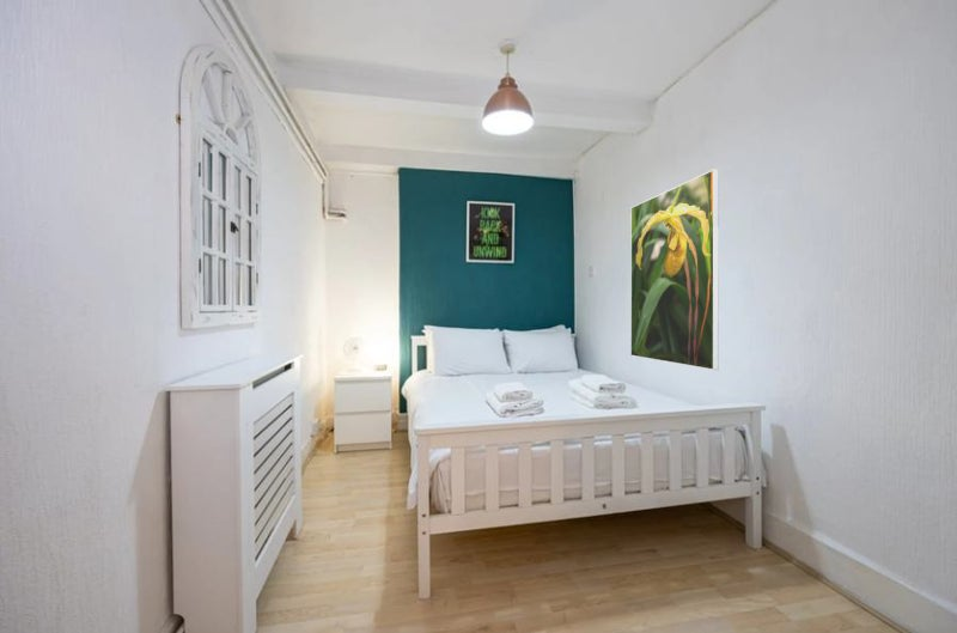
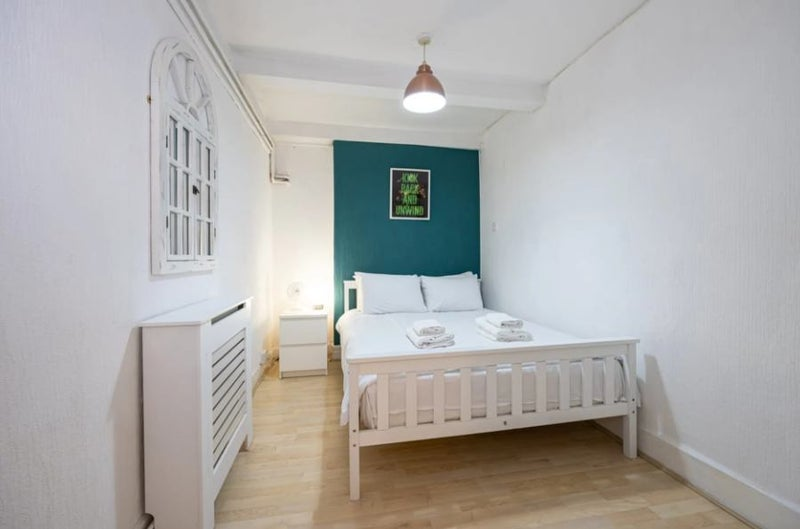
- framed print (668, 276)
